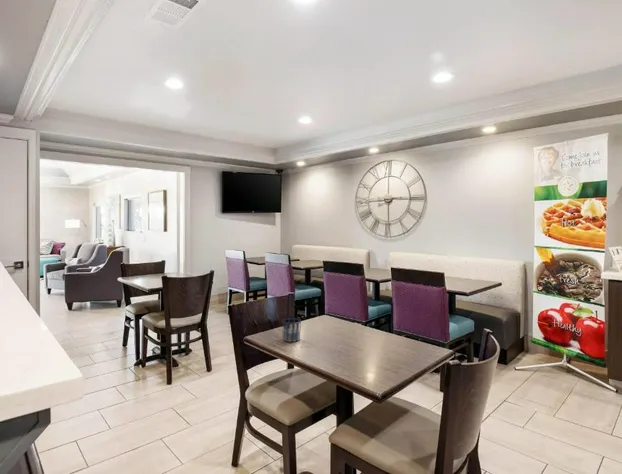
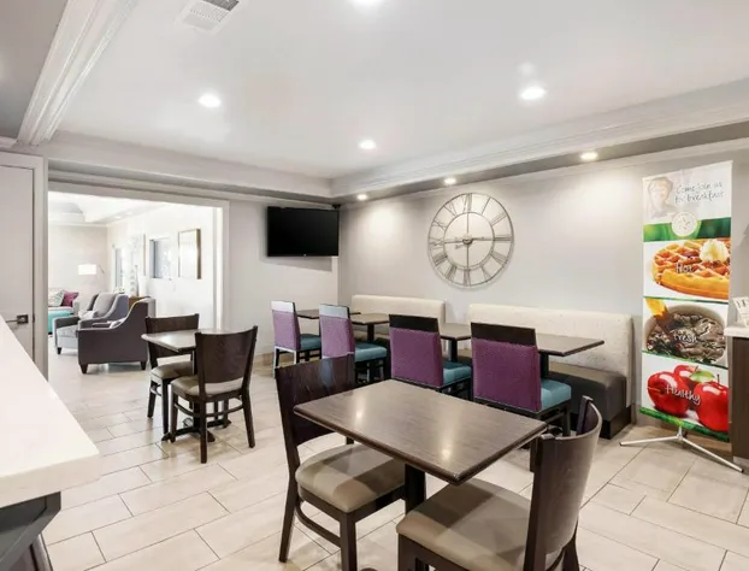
- cup (291, 329)
